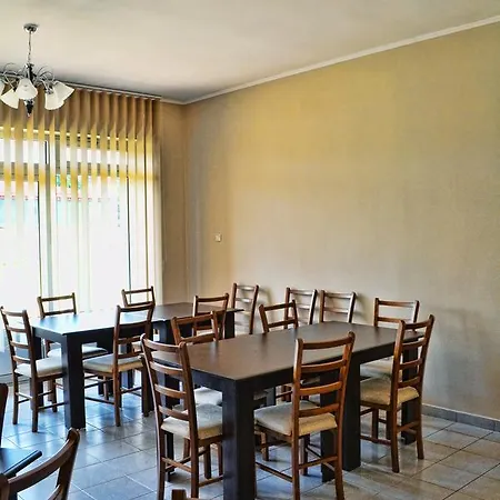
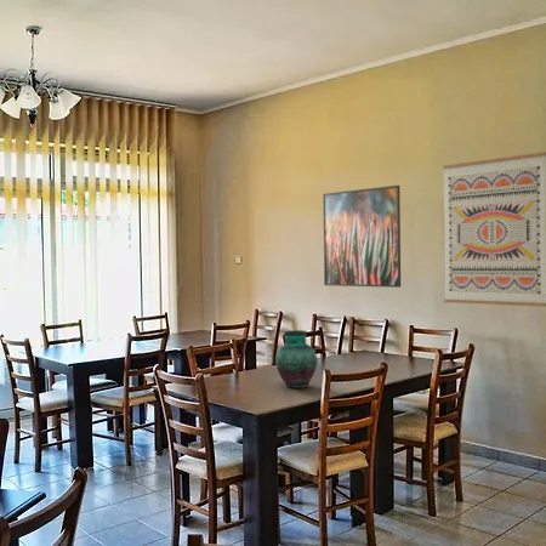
+ wall art (491, 232)
+ vase (296, 358)
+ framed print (359, 238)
